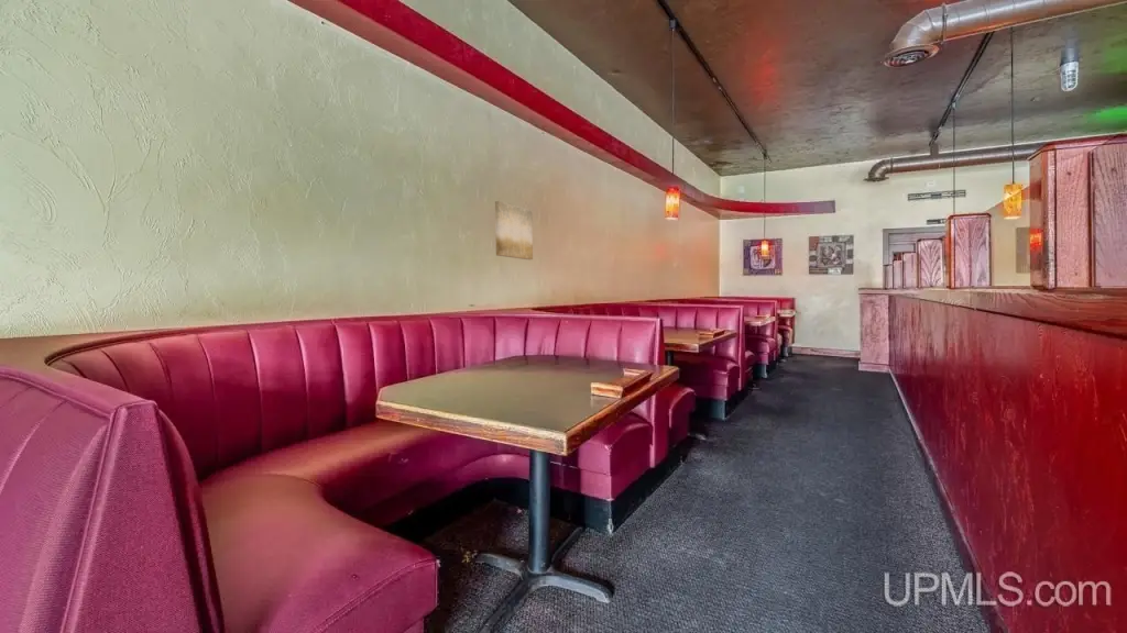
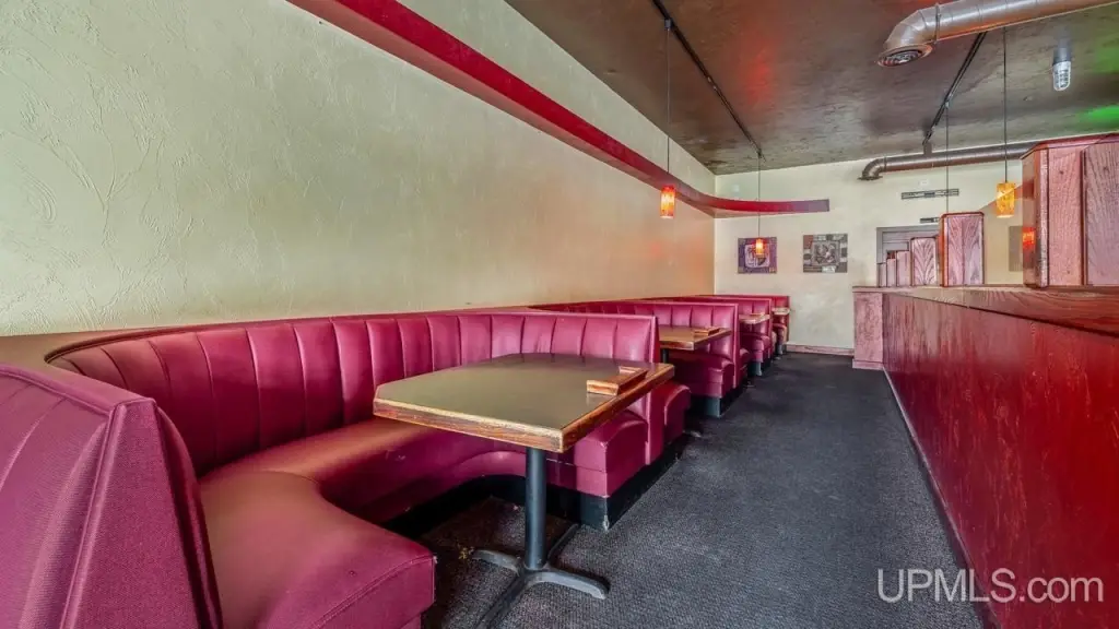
- wall art (514, 231)
